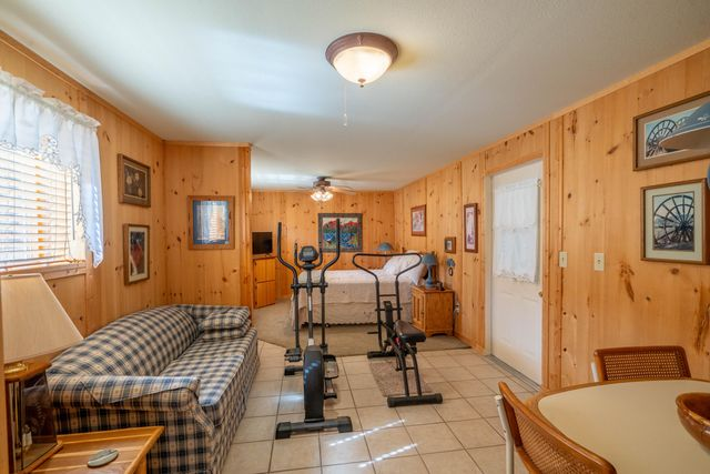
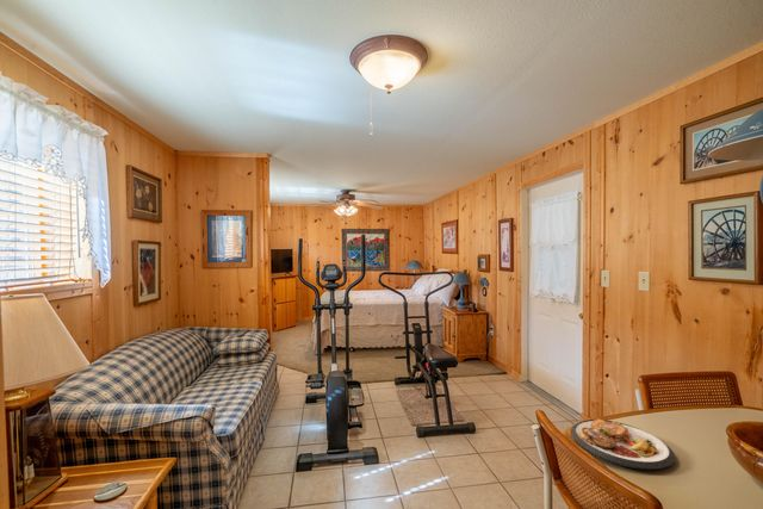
+ plate (619, 439)
